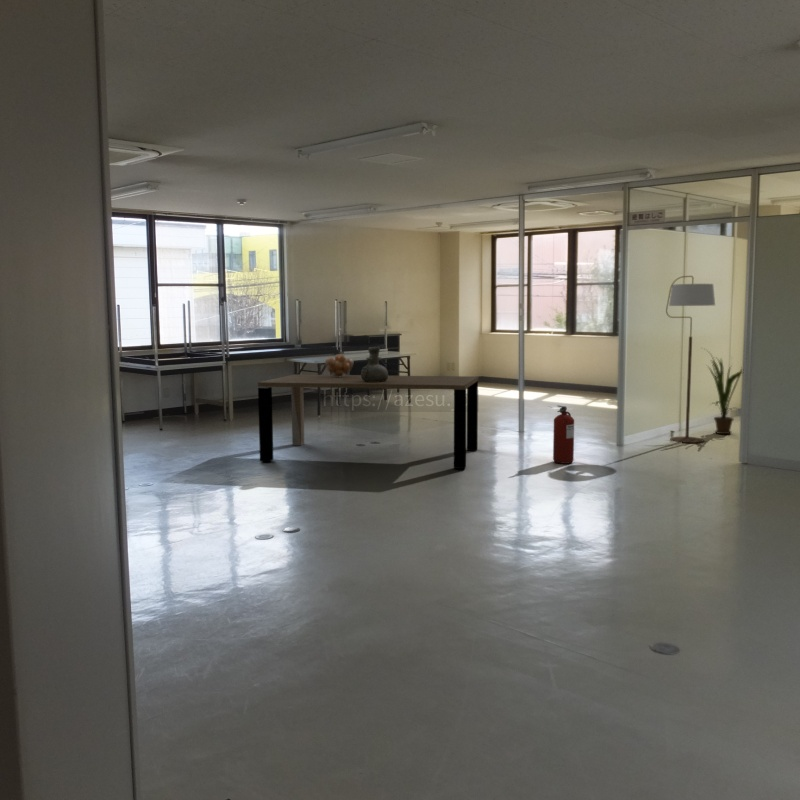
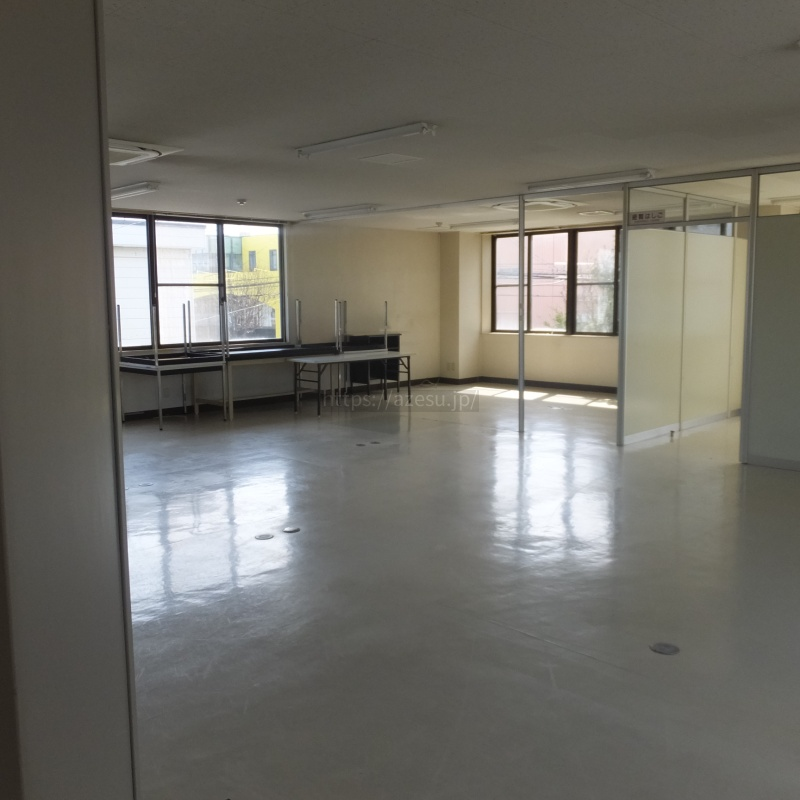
- floor lamp (688, 358)
- fire extinguisher (564, 433)
- dining table (372, 387)
- vase (374, 363)
- house plant (719, 390)
- fruit basket (339, 365)
